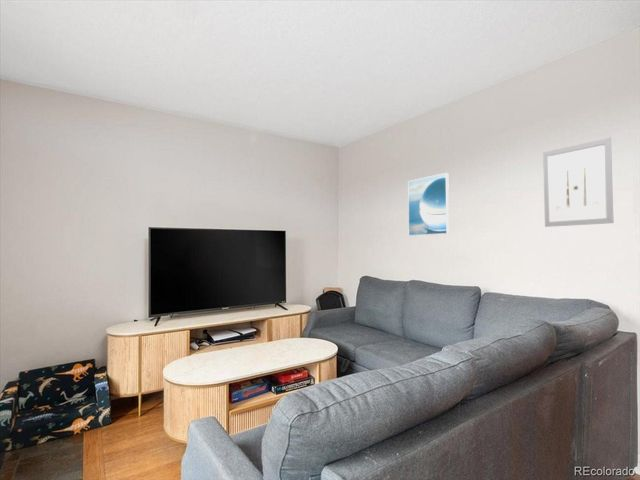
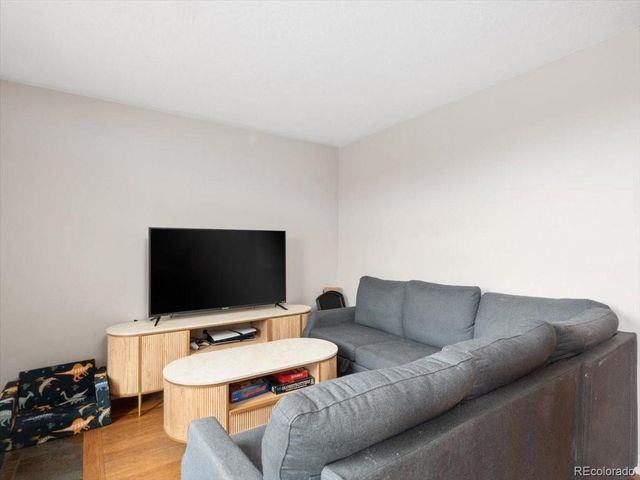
- wall art (575, 185)
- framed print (427, 206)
